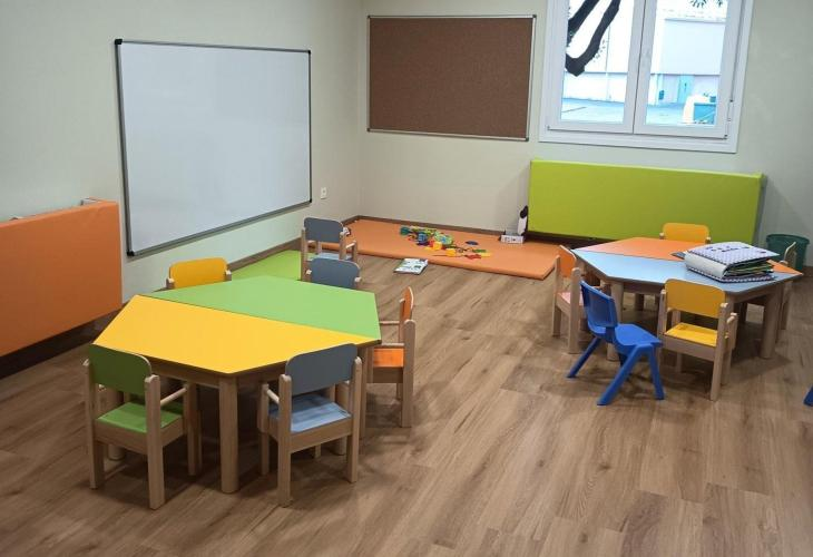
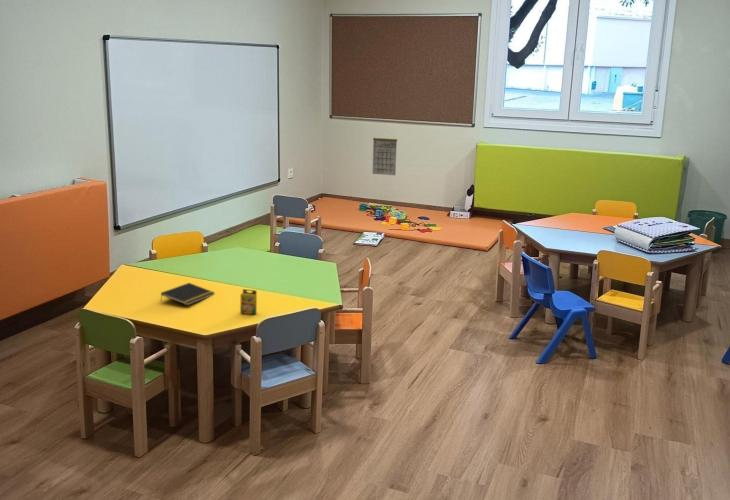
+ crayon box (248, 301)
+ calendar (384, 152)
+ notepad (188, 293)
